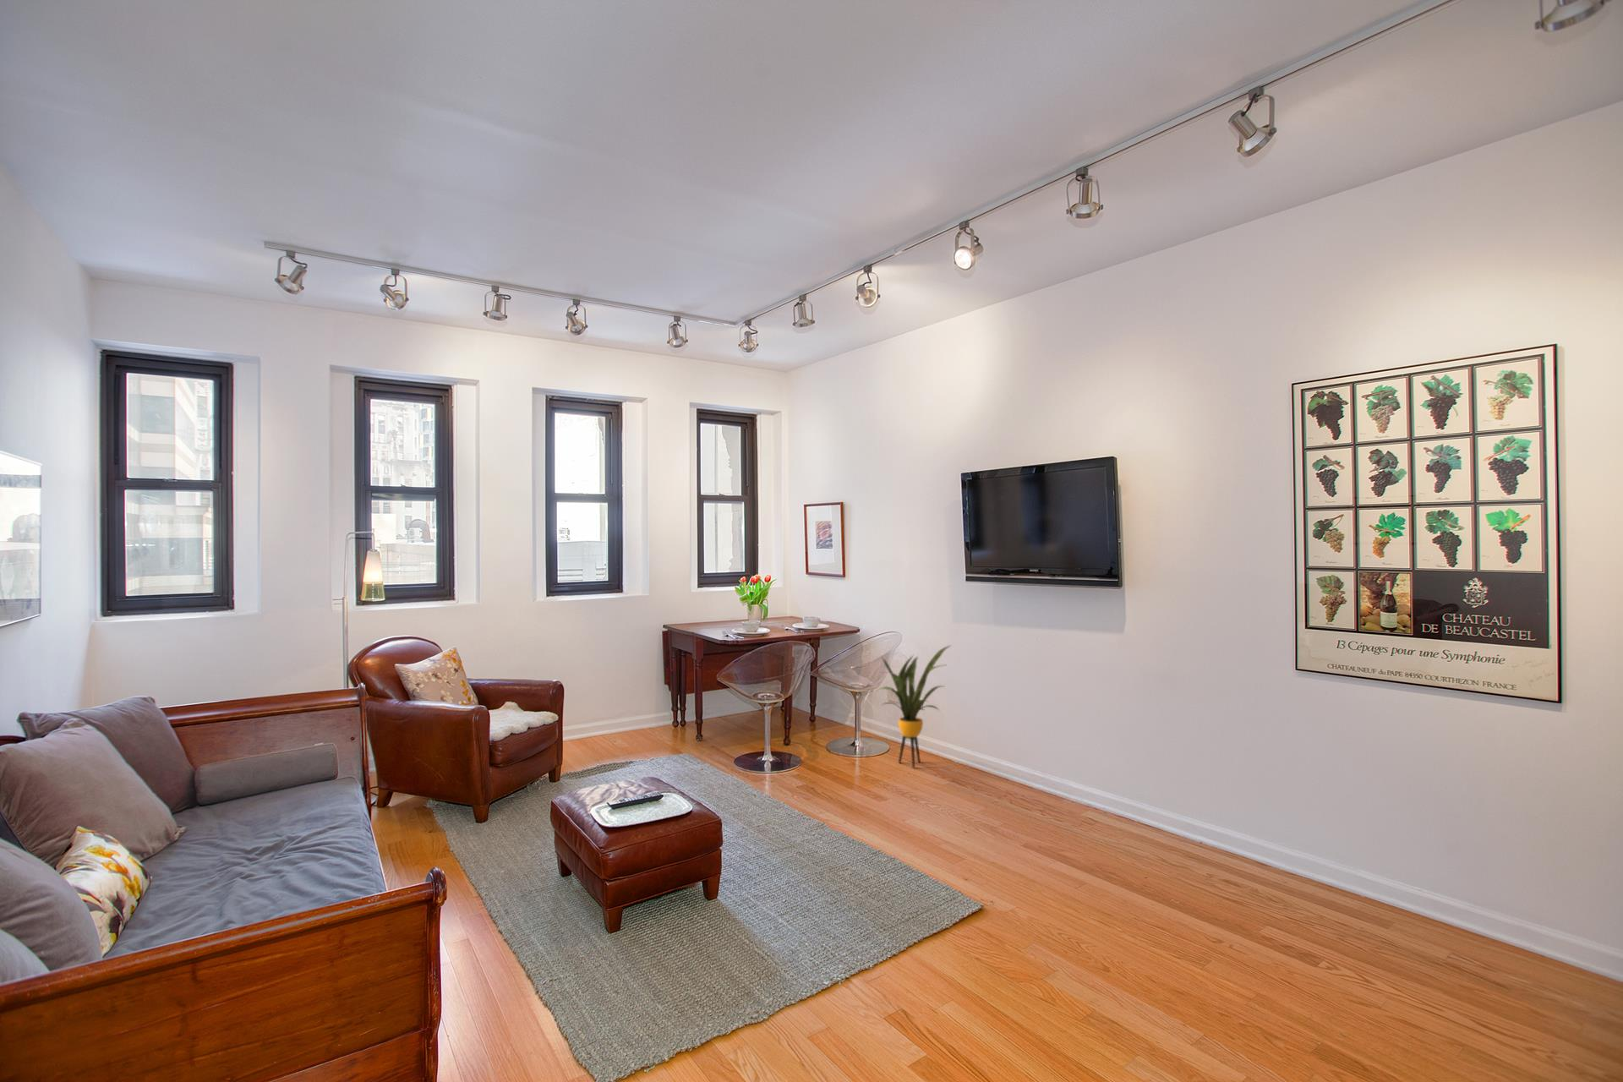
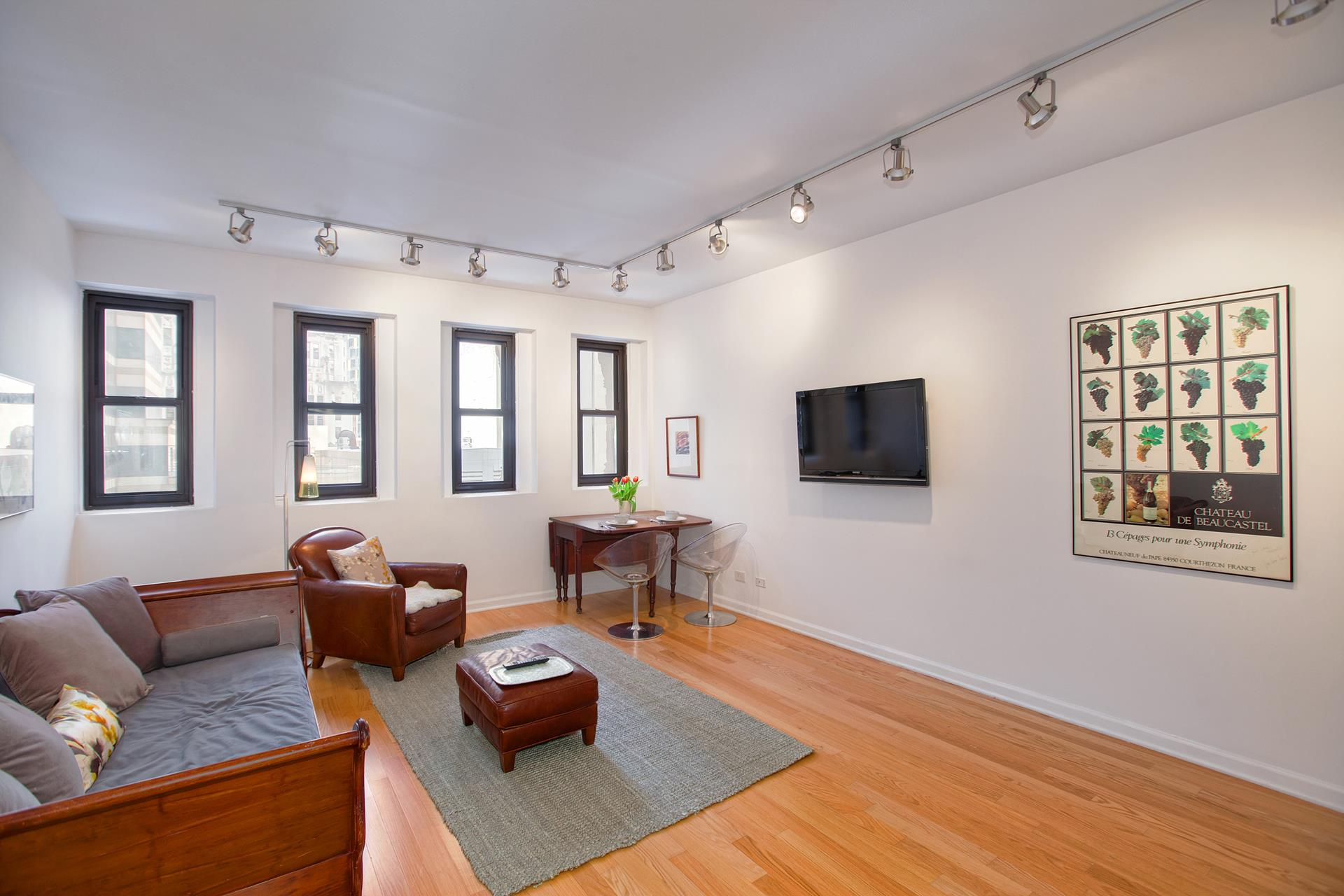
- house plant (918, 706)
